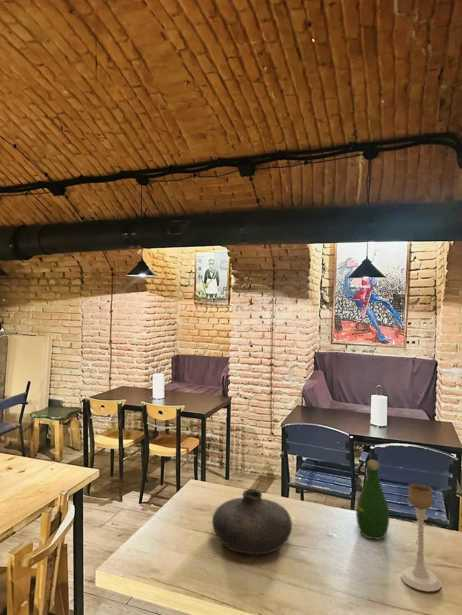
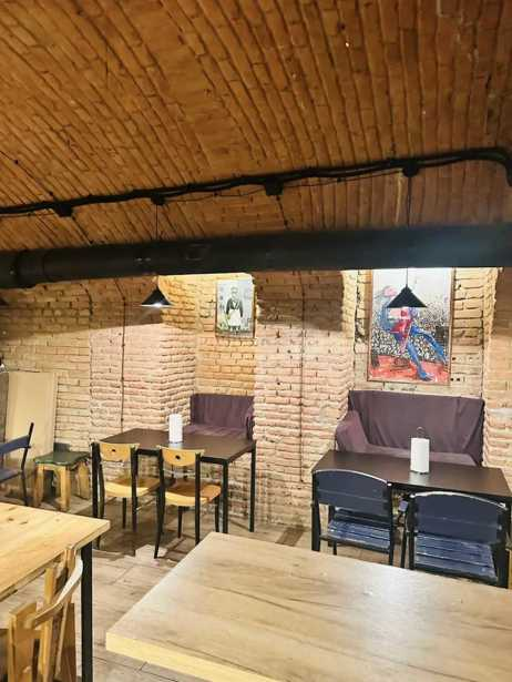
- vase (252, 516)
- candle holder (420, 533)
- bottle (372, 497)
